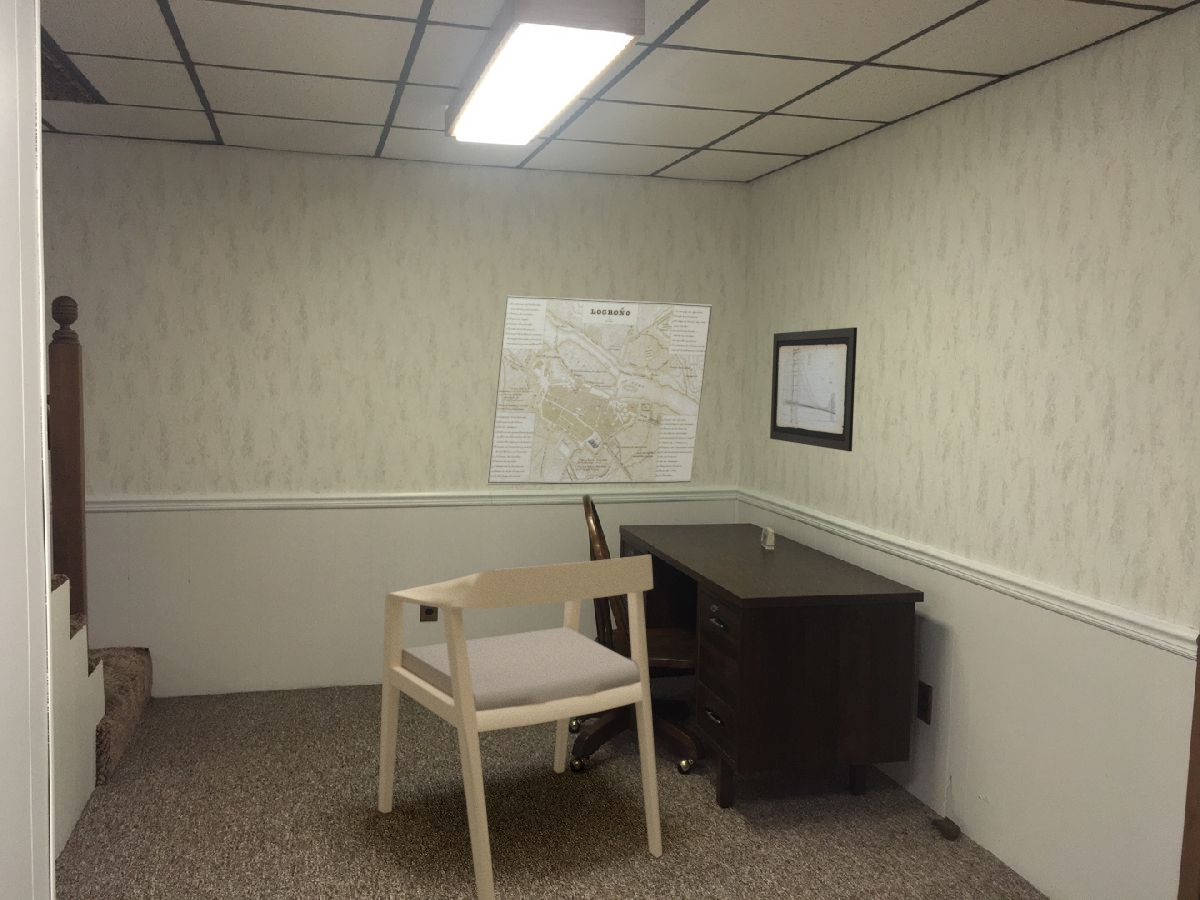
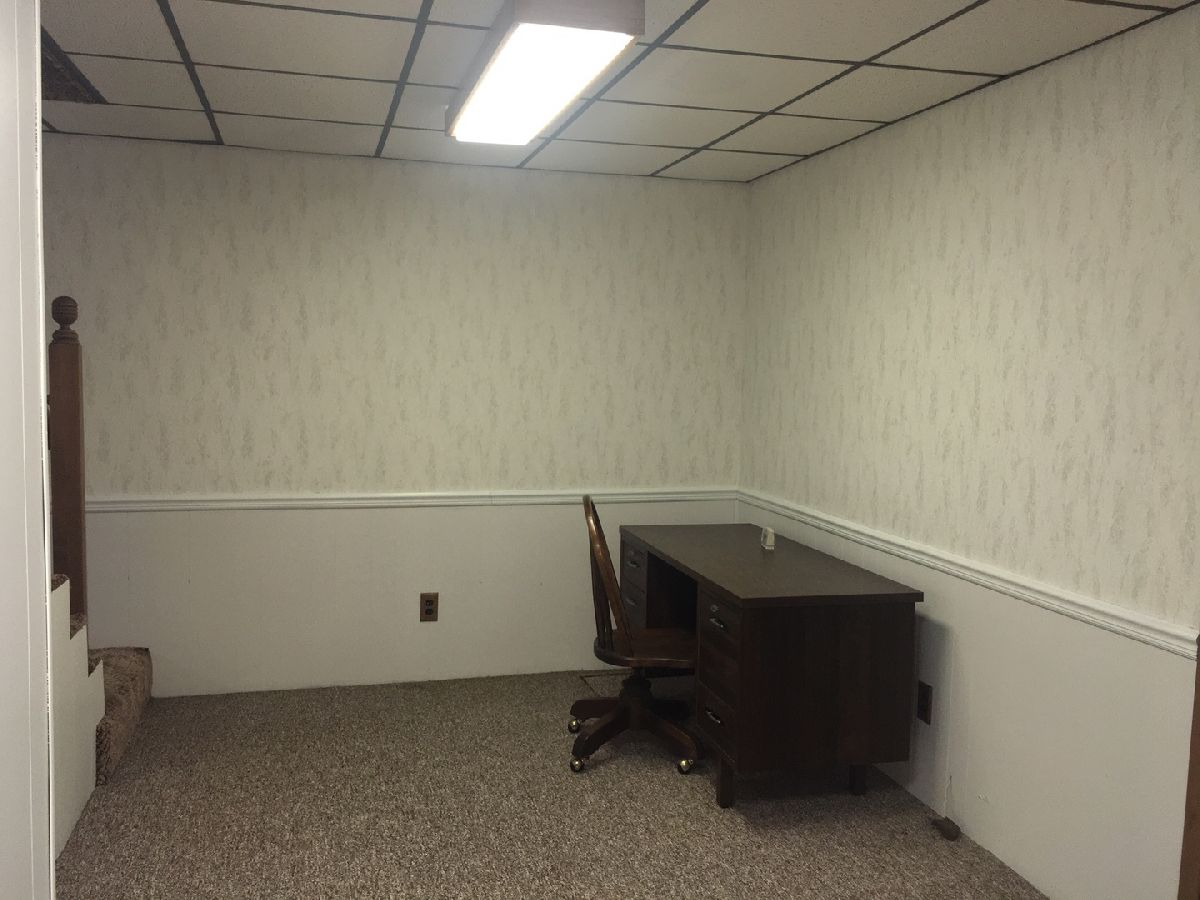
- wall art (809, 387)
- map (601, 392)
- armchair (524, 688)
